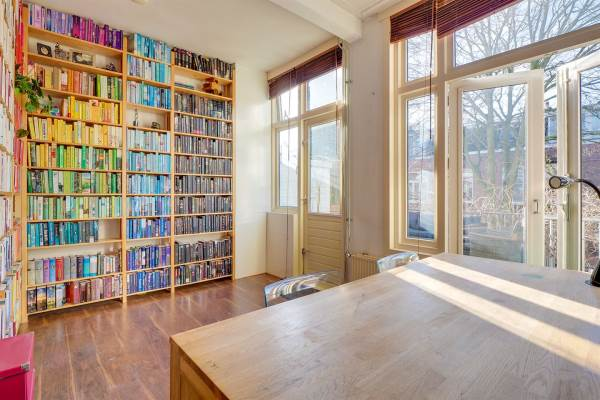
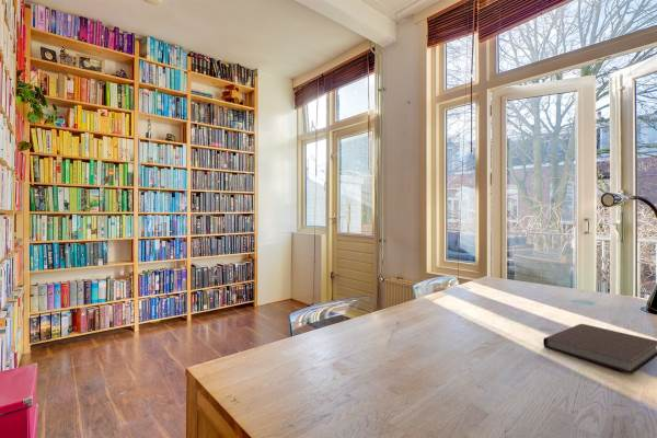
+ notebook (601, 344)
